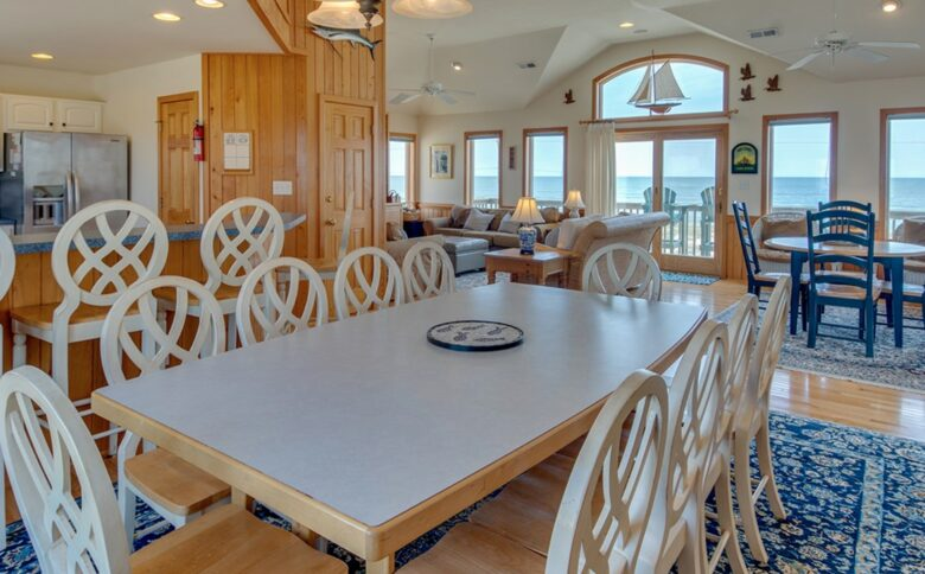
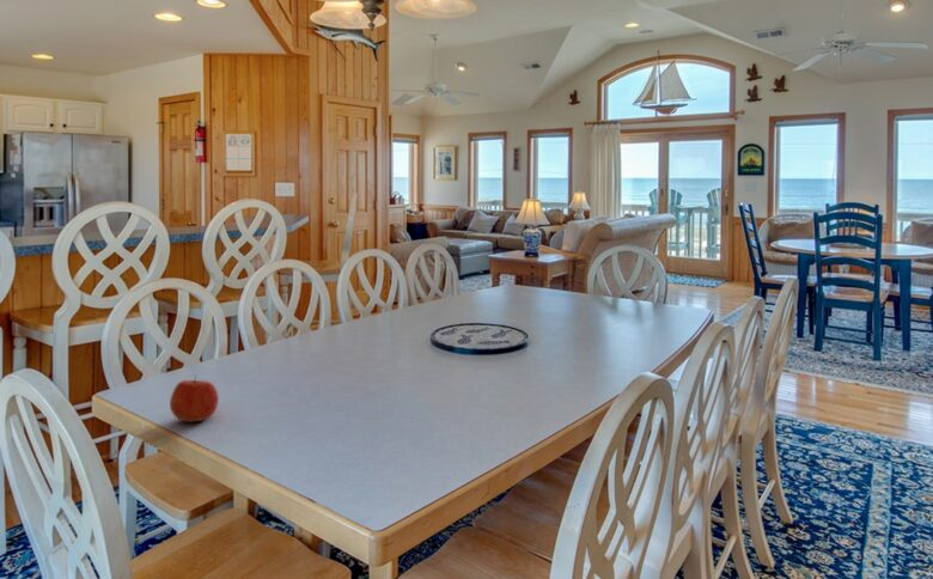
+ apple (195, 397)
